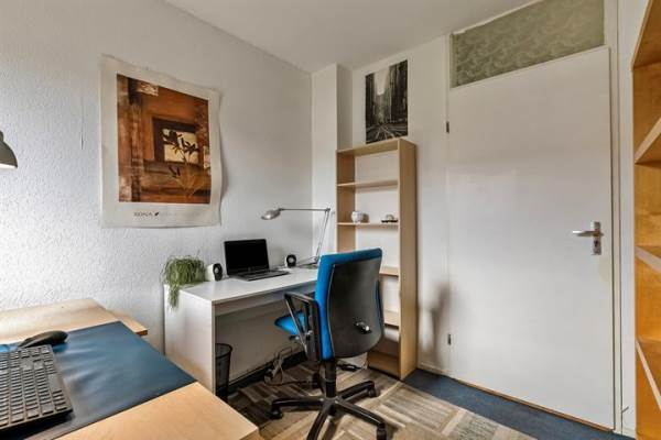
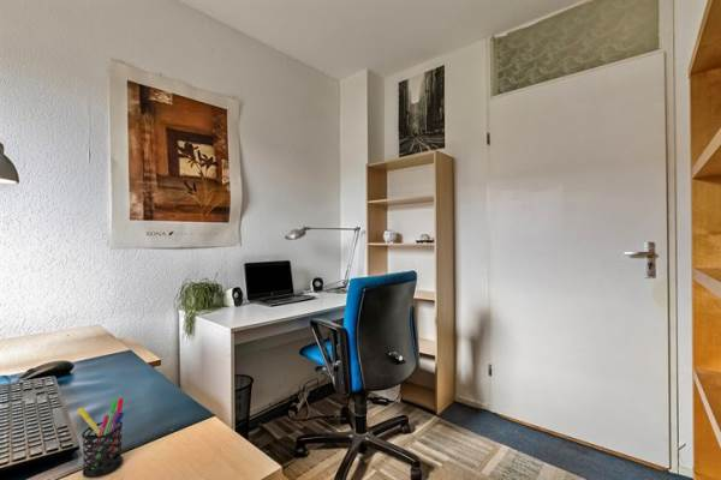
+ pen holder (107, 431)
